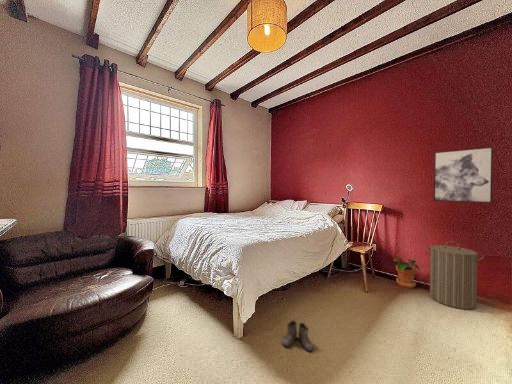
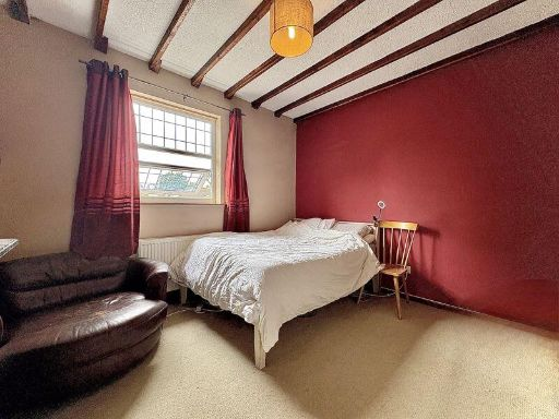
- boots (296, 334)
- laundry hamper (452, 271)
- potted plant (403, 272)
- wall art (461, 175)
